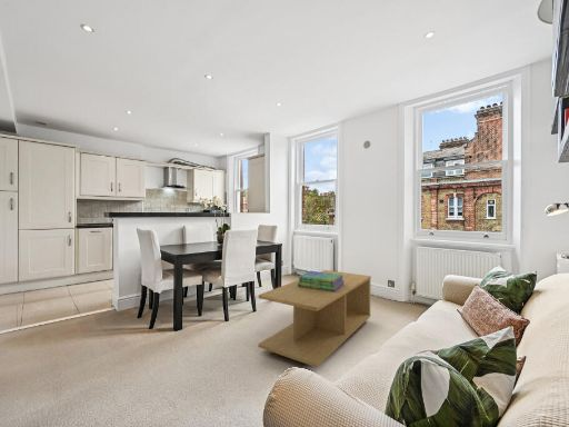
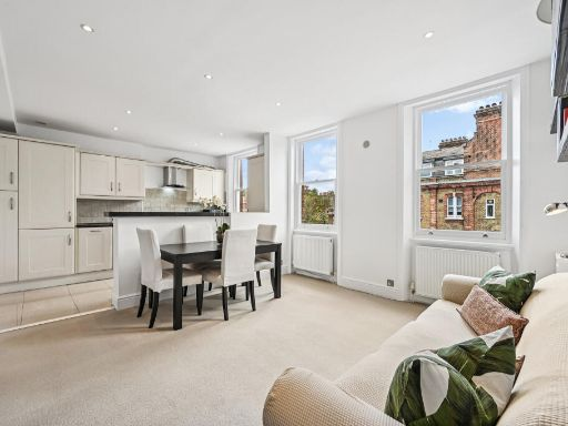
- stack of books (321, 280)
- coffee table (321, 309)
